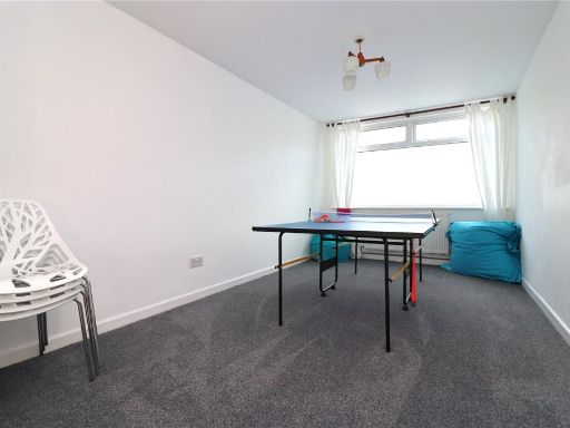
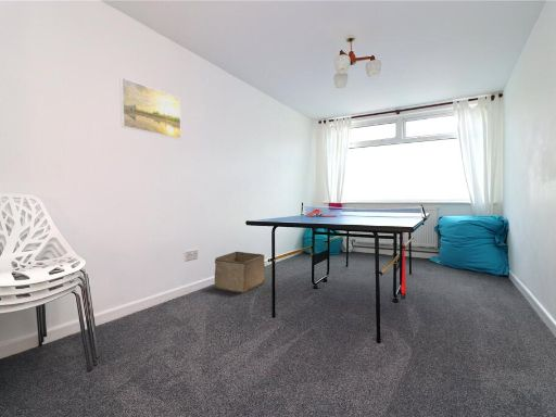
+ storage bin (240, 270)
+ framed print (153, 111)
